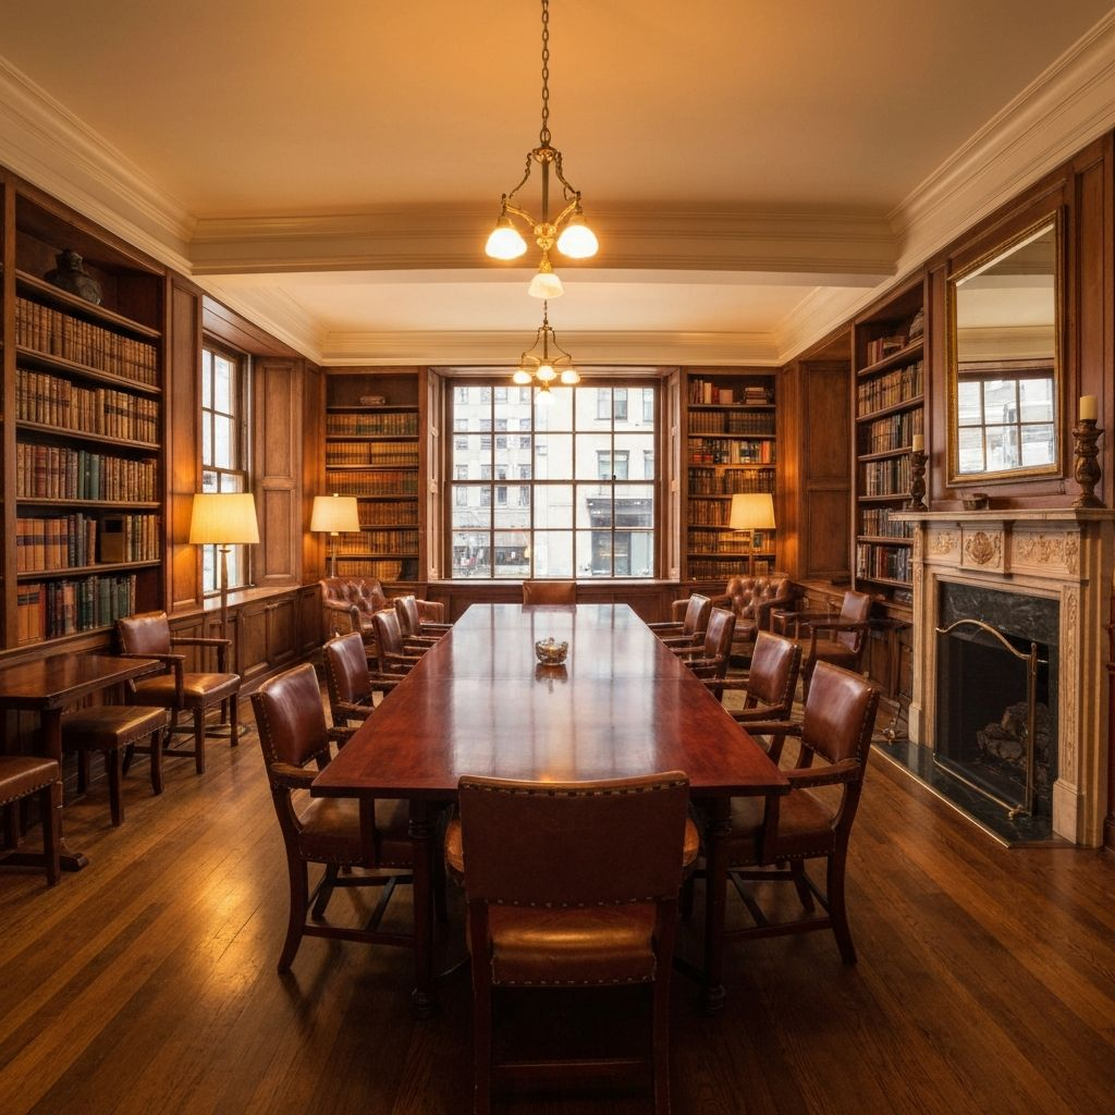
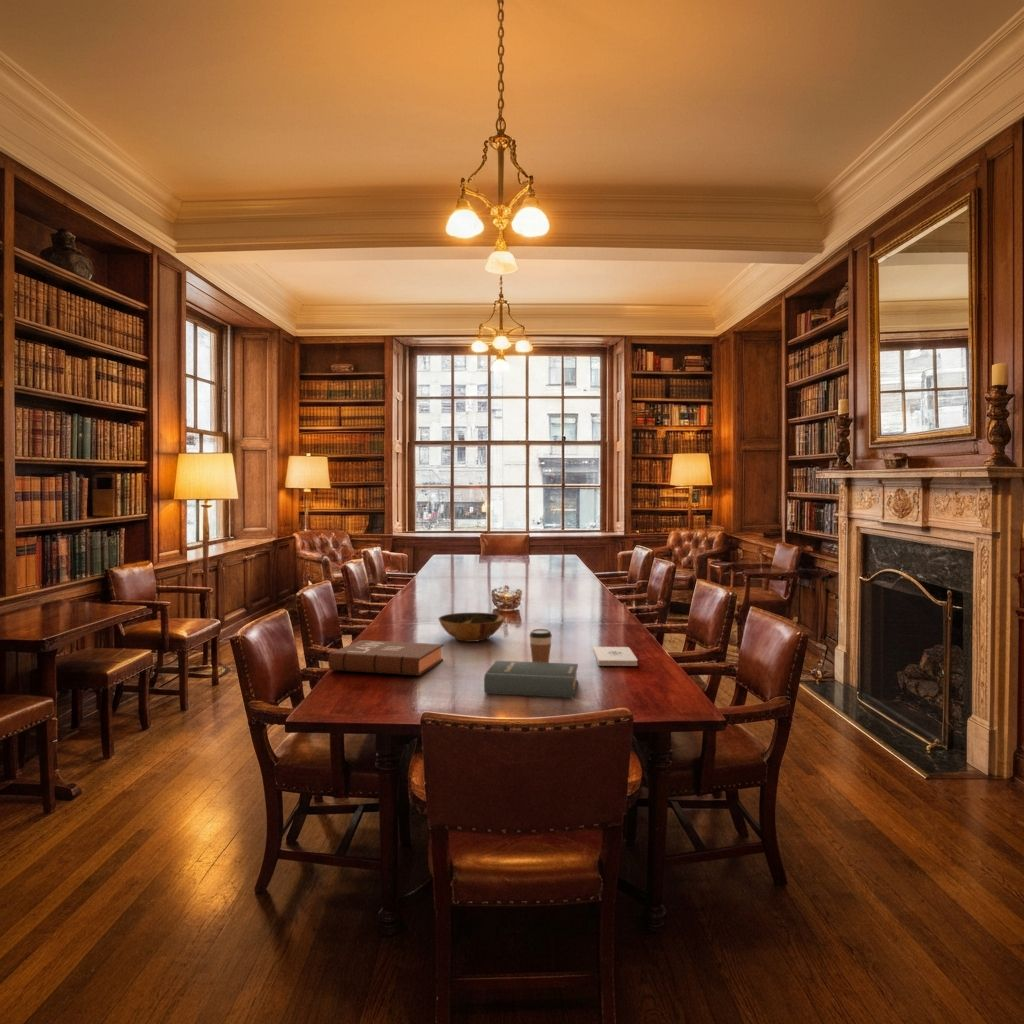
+ coffee cup (540, 649)
+ bowl (471, 628)
+ hardback book (532, 678)
+ book (387, 657)
+ notepad (614, 655)
